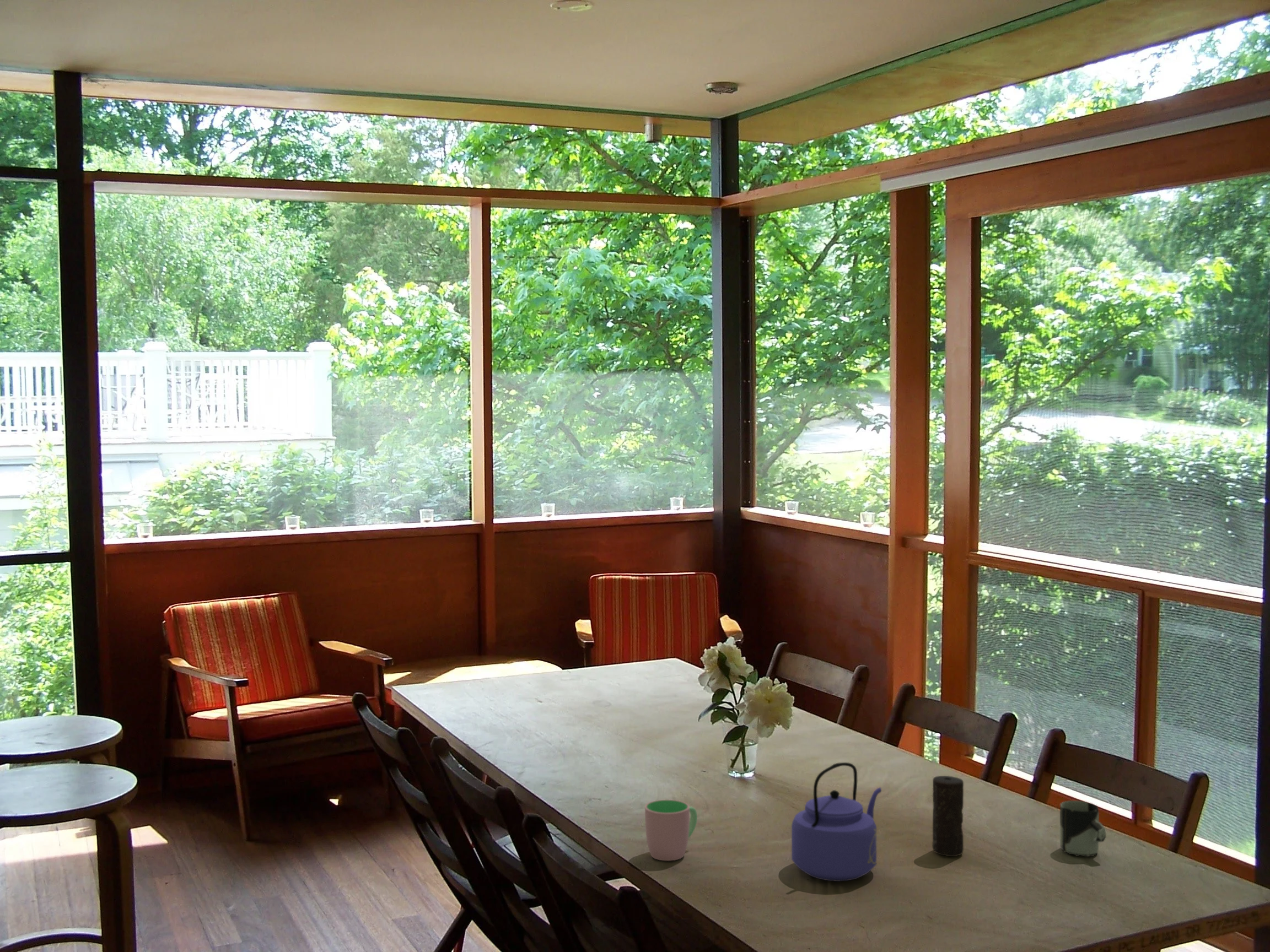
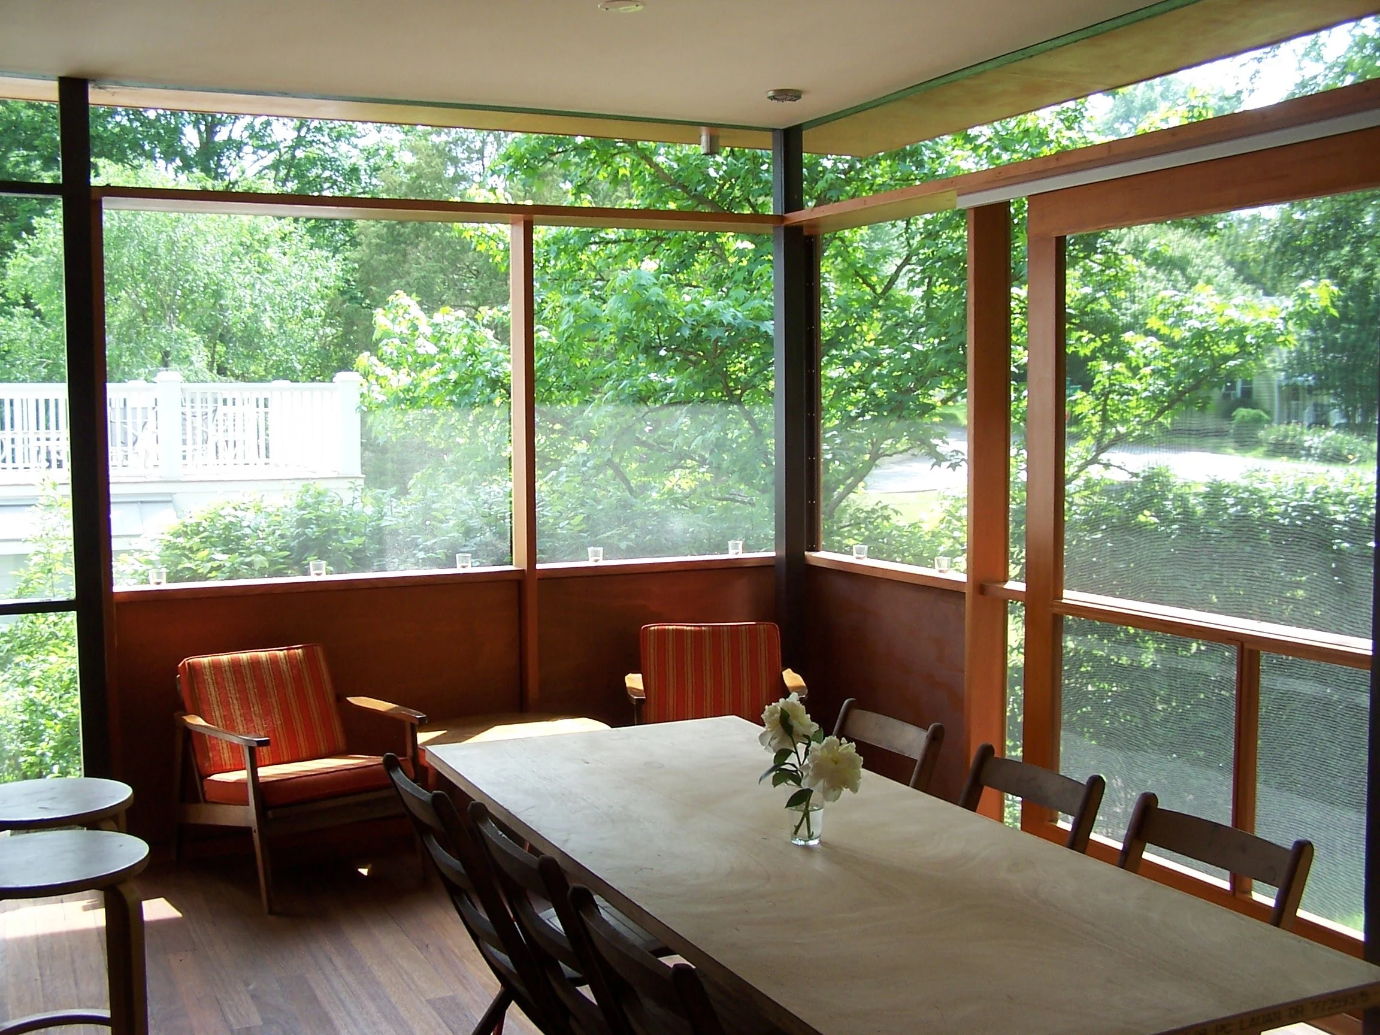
- candle (948, 815)
- cup (673, 829)
- kettle (844, 814)
- cup (1084, 830)
